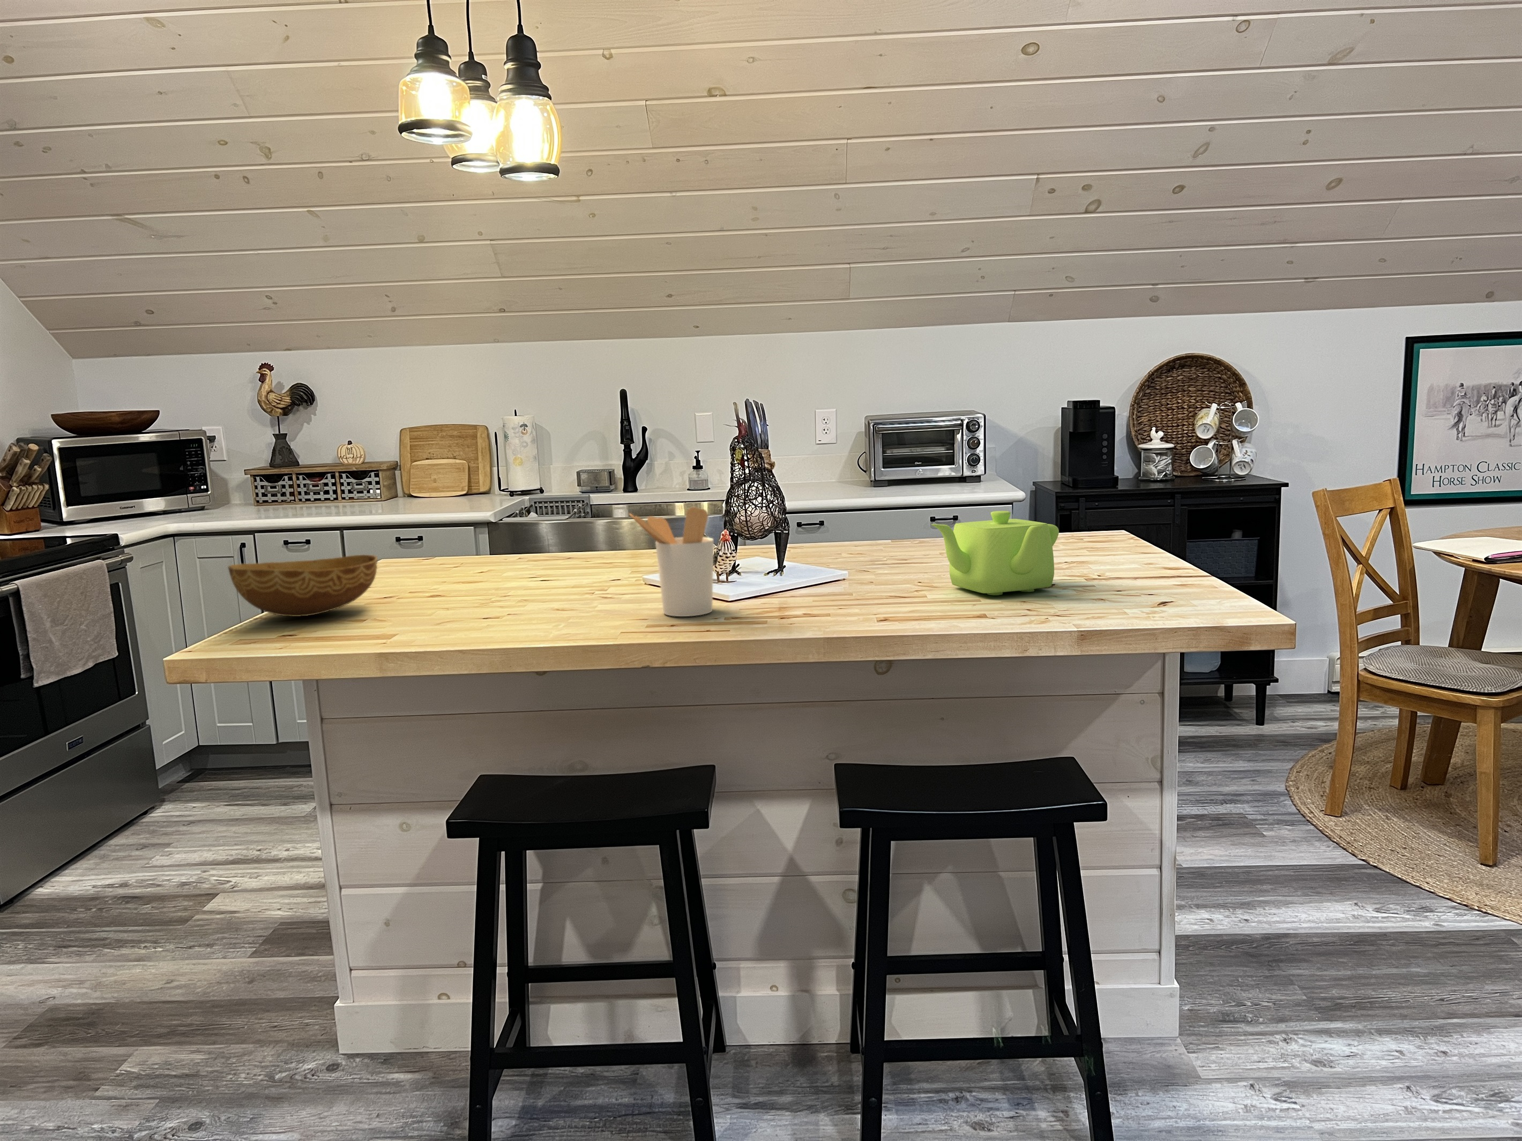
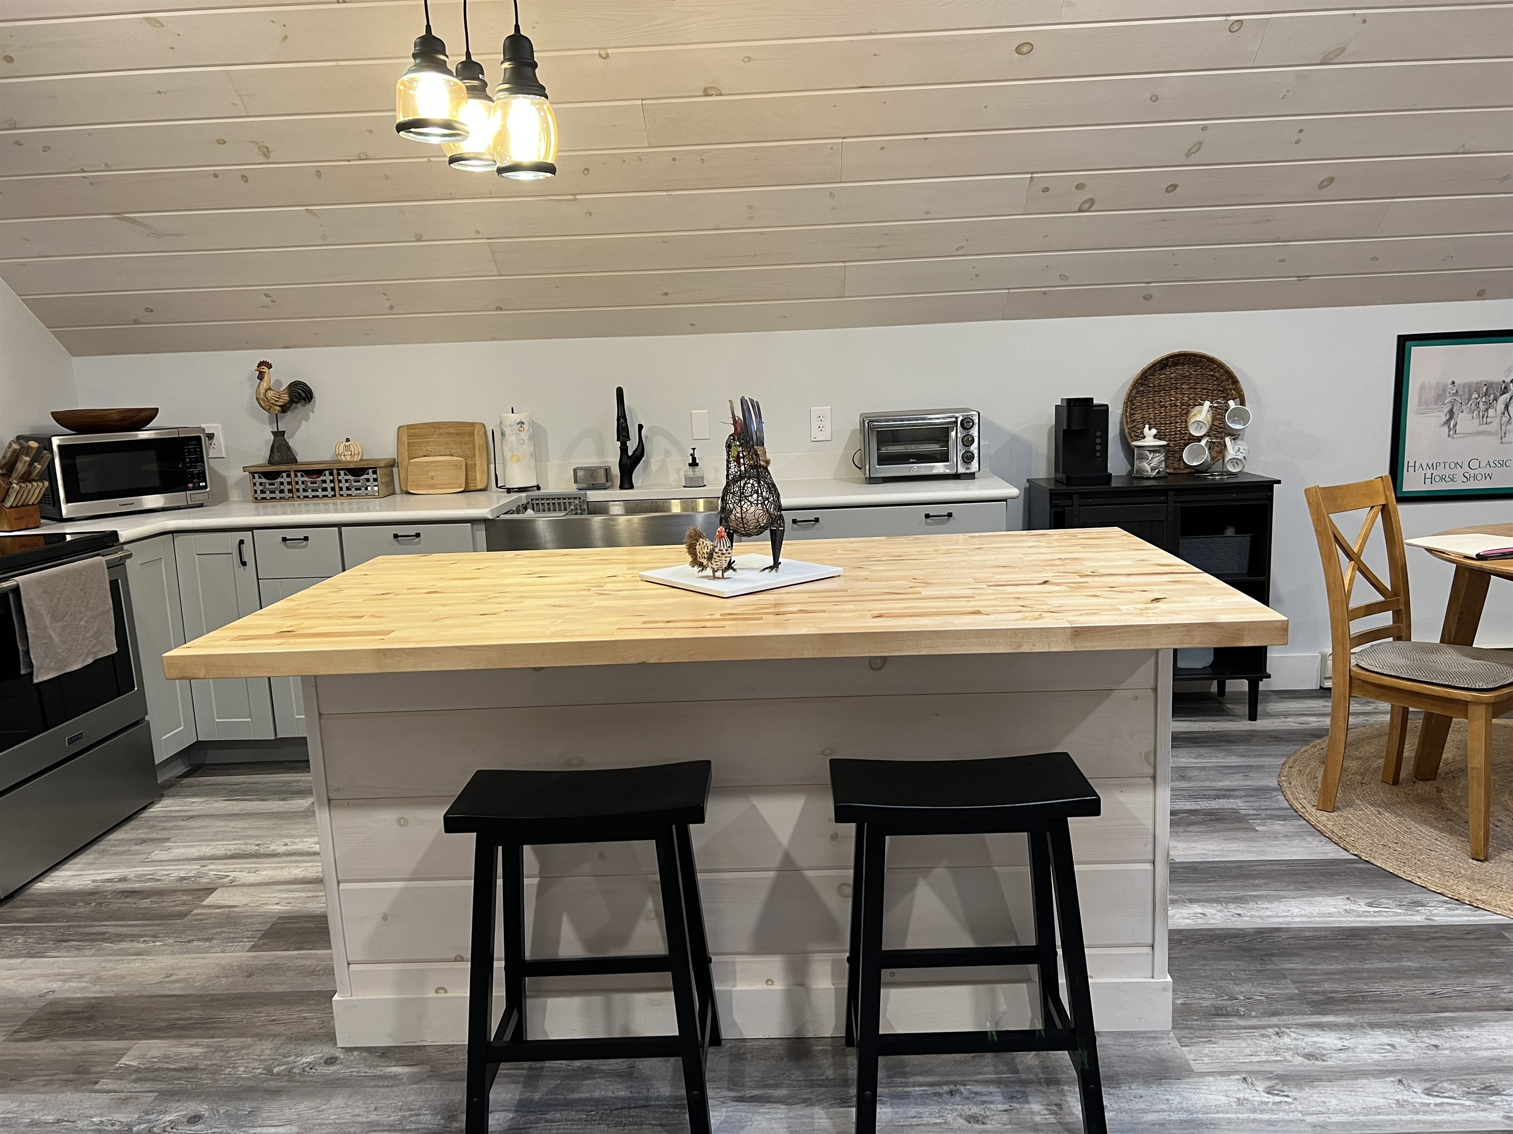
- bowl (307, 586)
- utensil holder (671, 561)
- teapot (999, 551)
